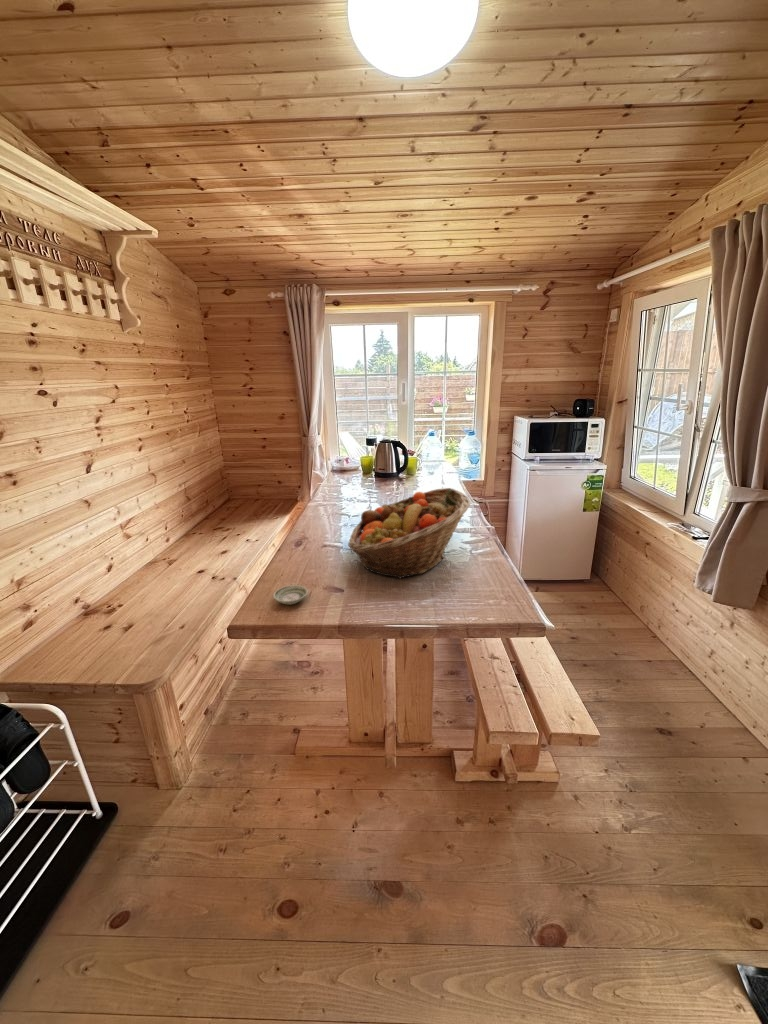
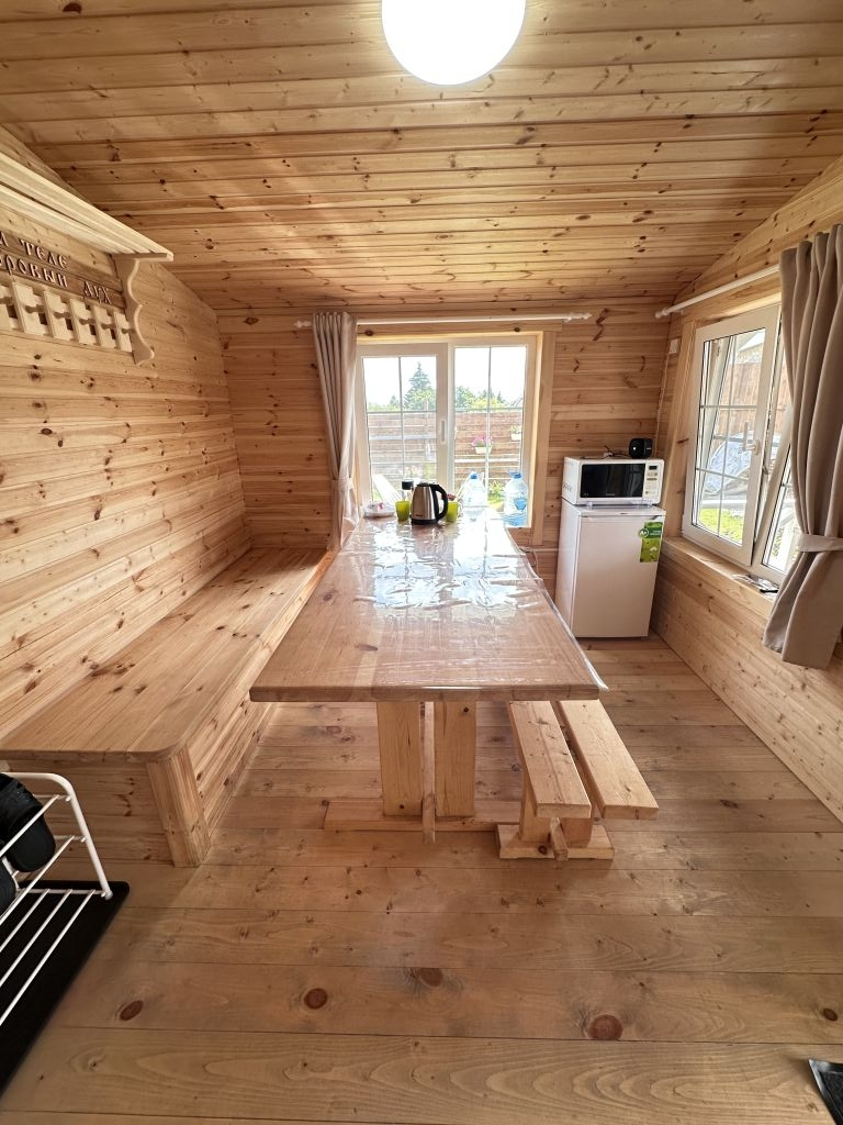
- saucer (291, 596)
- fruit basket (408, 527)
